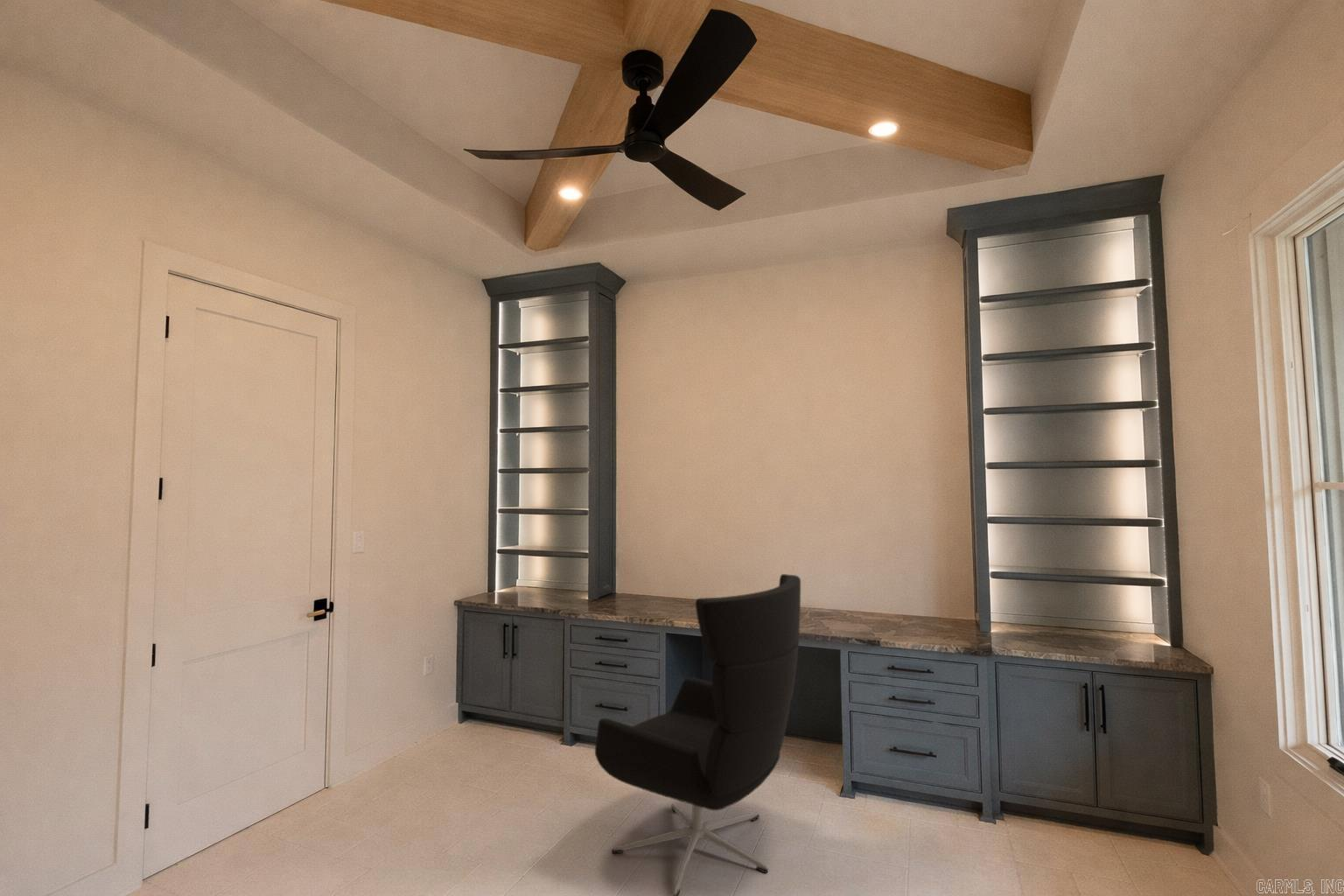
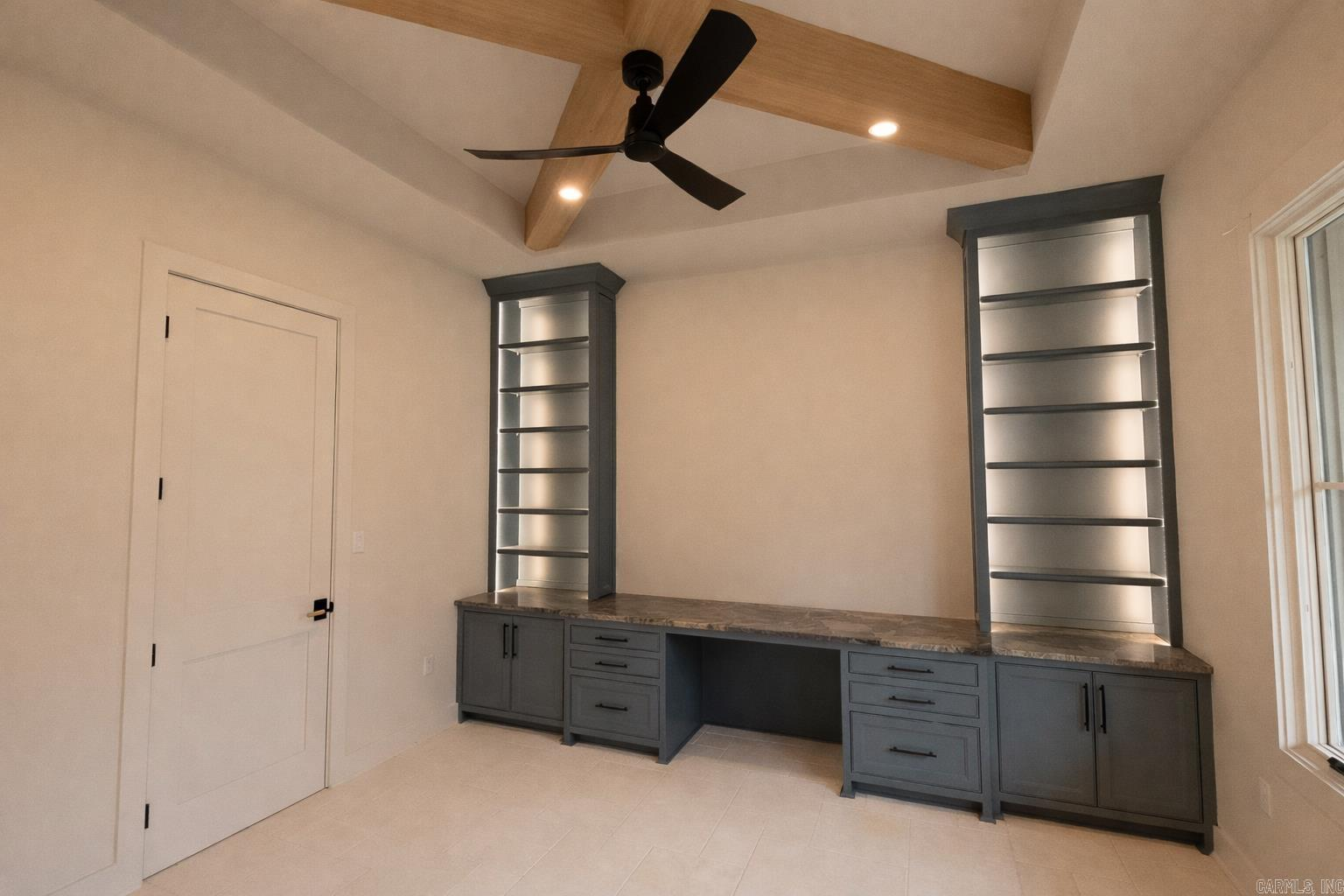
- office chair (701, 713)
